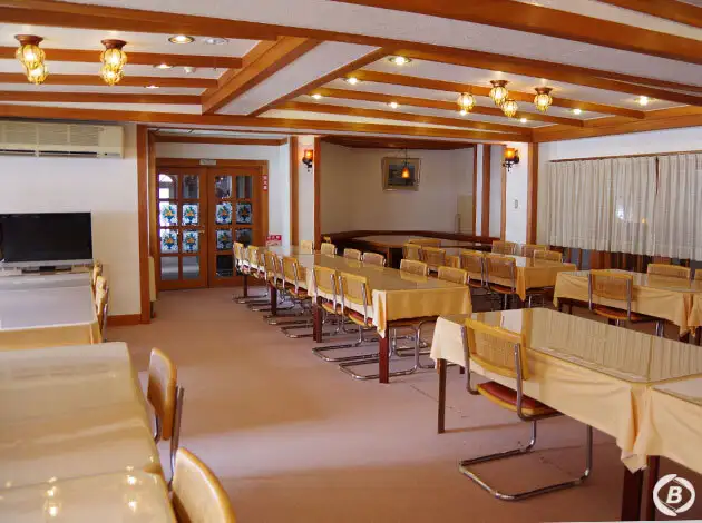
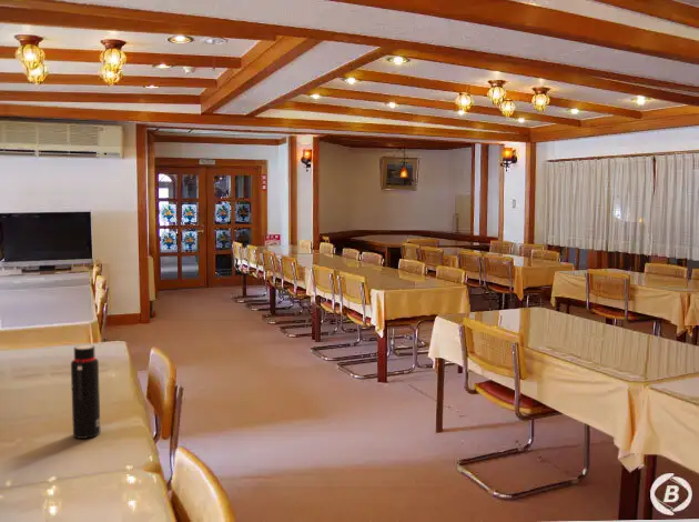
+ water bottle (84, 391)
